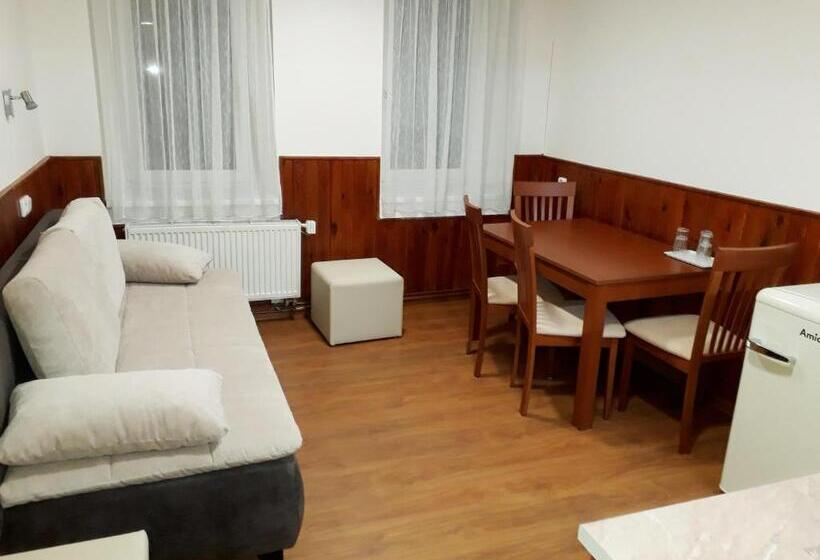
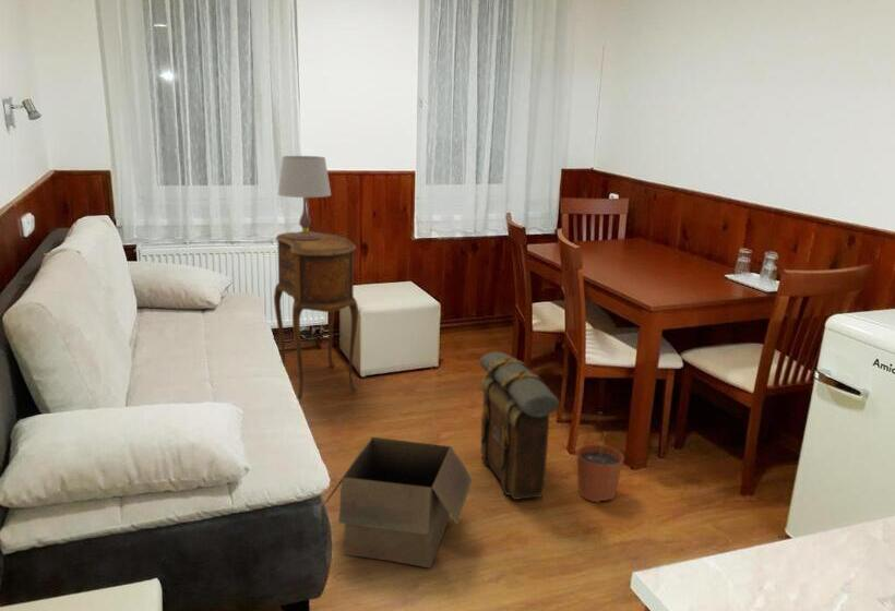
+ table lamp (305, 197)
+ plant pot (599, 464)
+ side table (318, 310)
+ box (402, 495)
+ backpack (512, 420)
